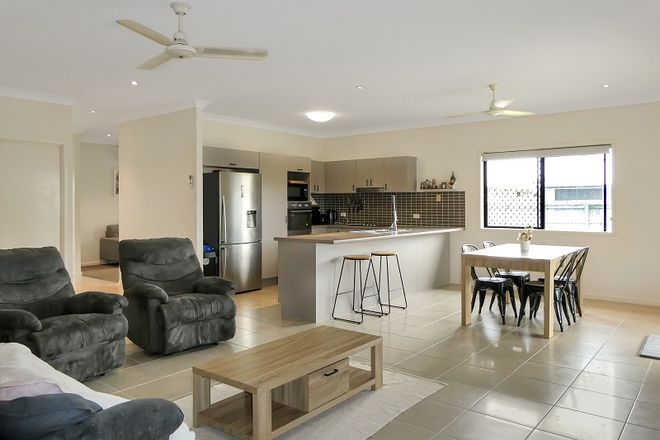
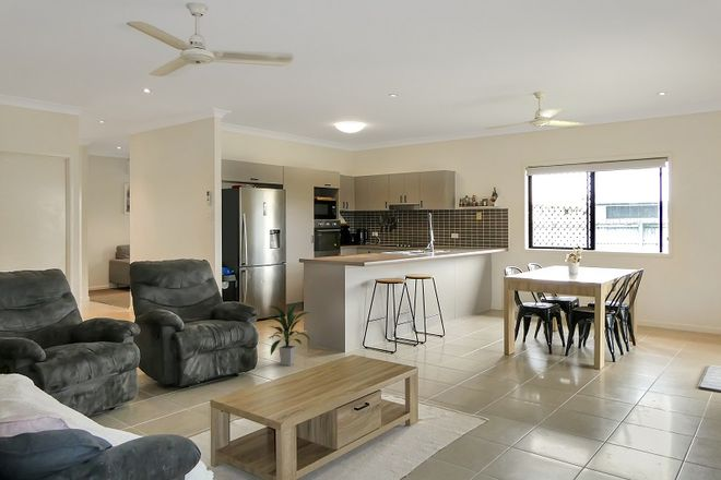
+ indoor plant (285, 332)
